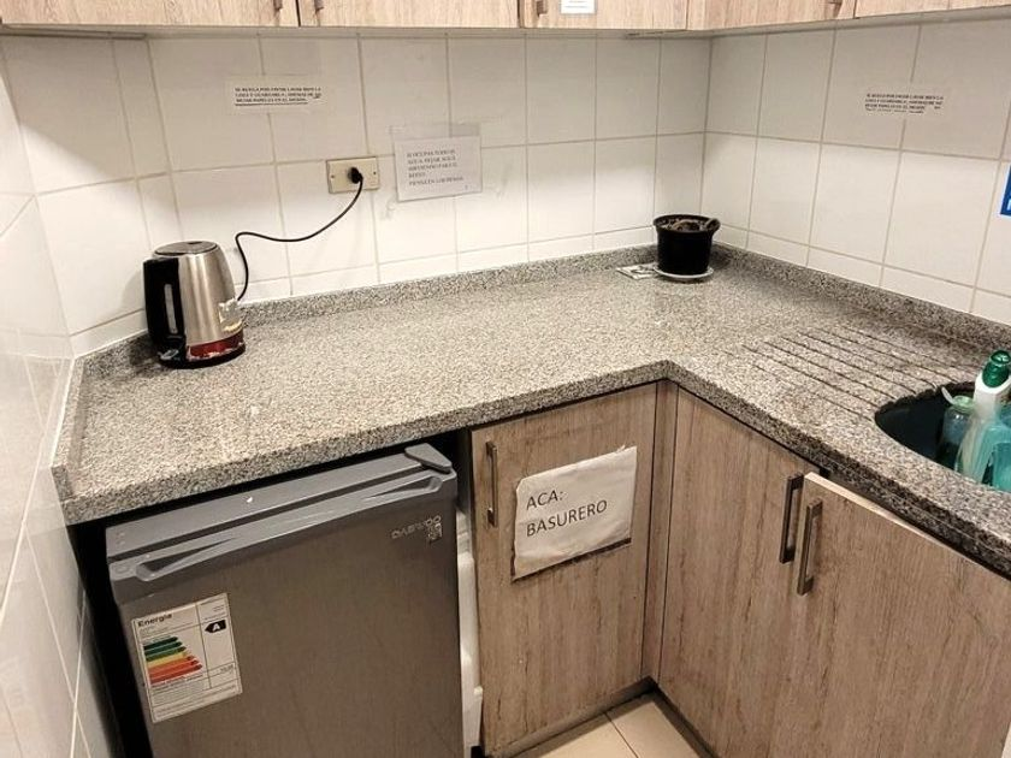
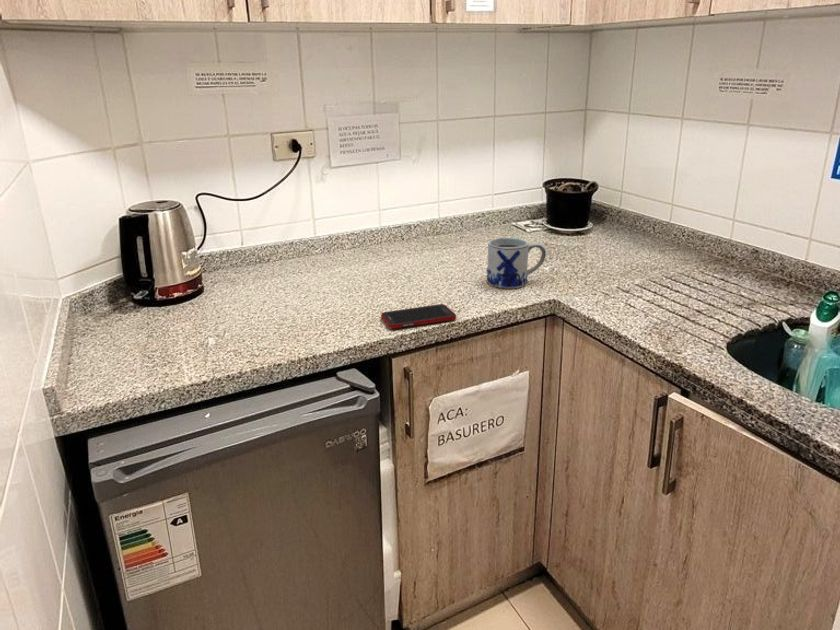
+ cell phone (418, 316)
+ mug (513, 262)
